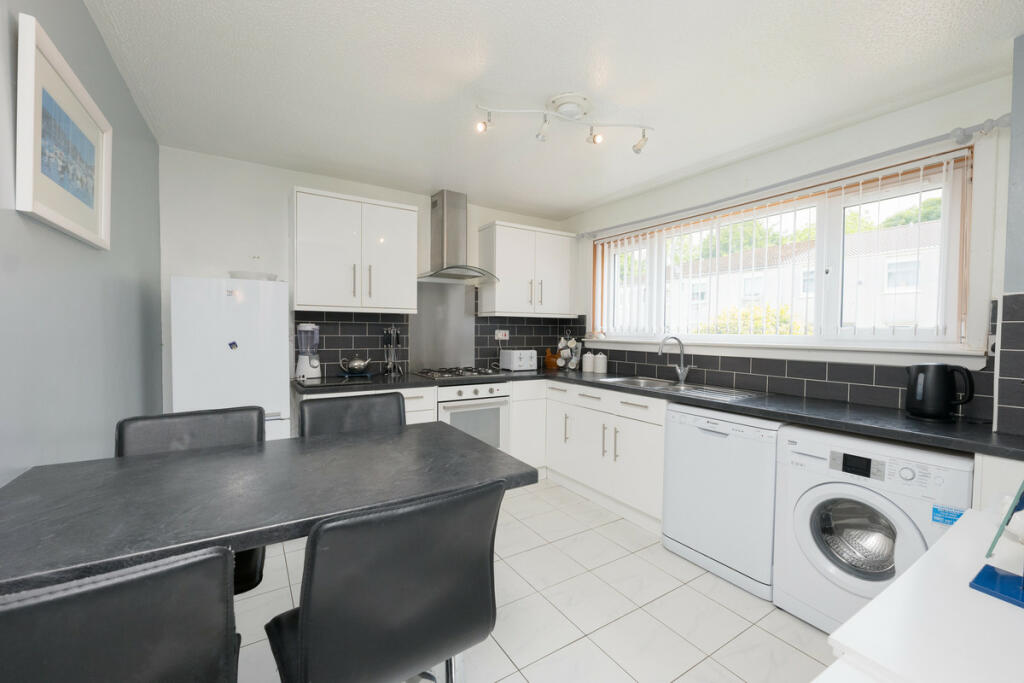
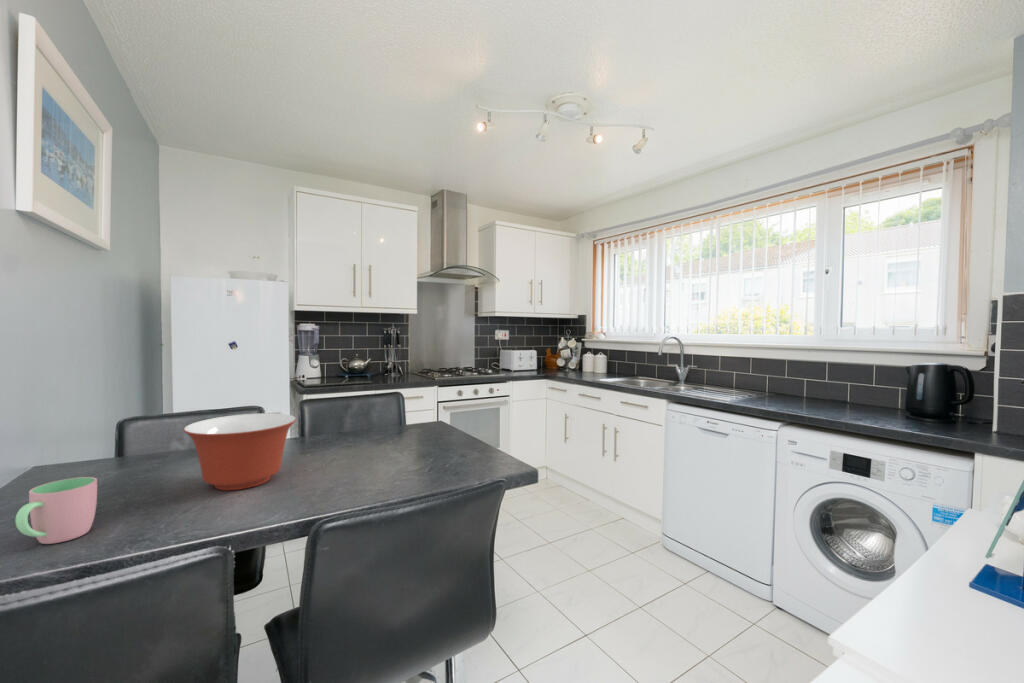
+ mixing bowl (243, 451)
+ cup (56, 513)
